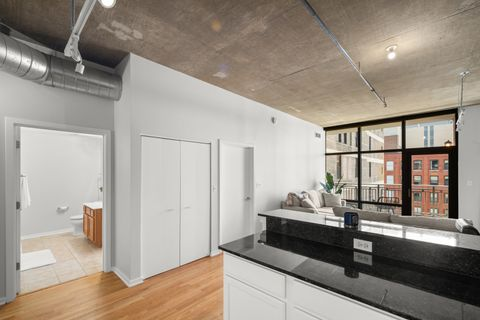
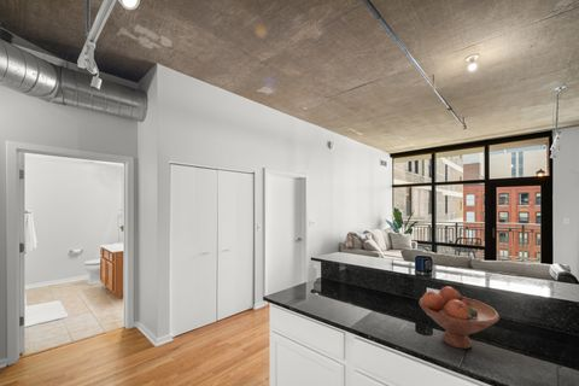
+ fruit bowl (456, 317)
